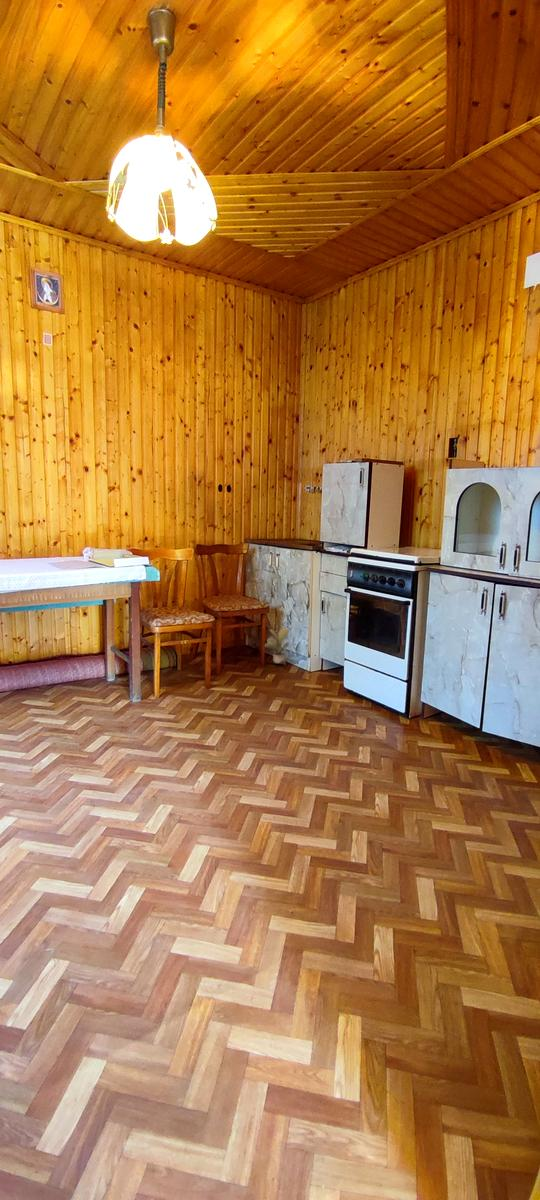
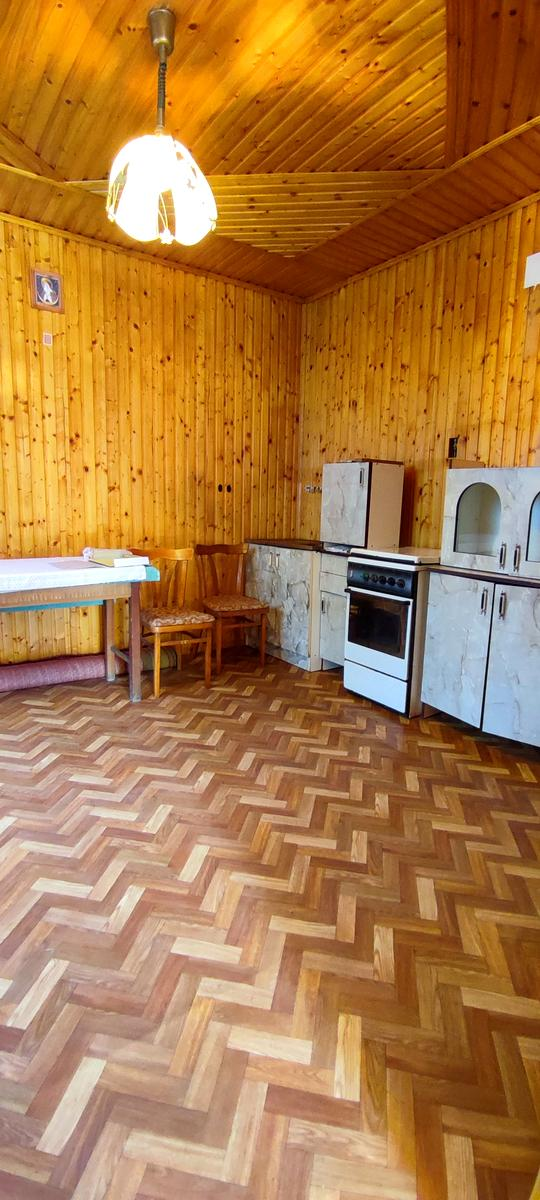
- potted plant (276, 646)
